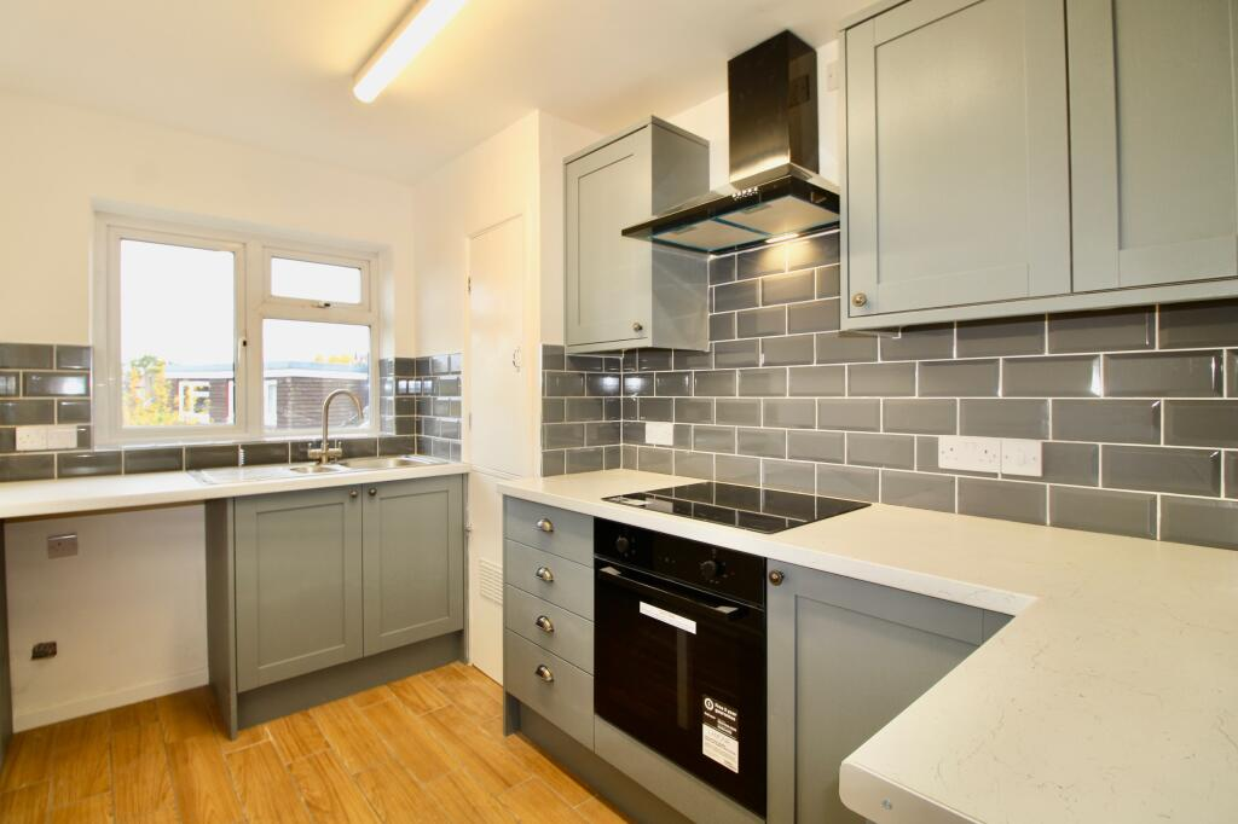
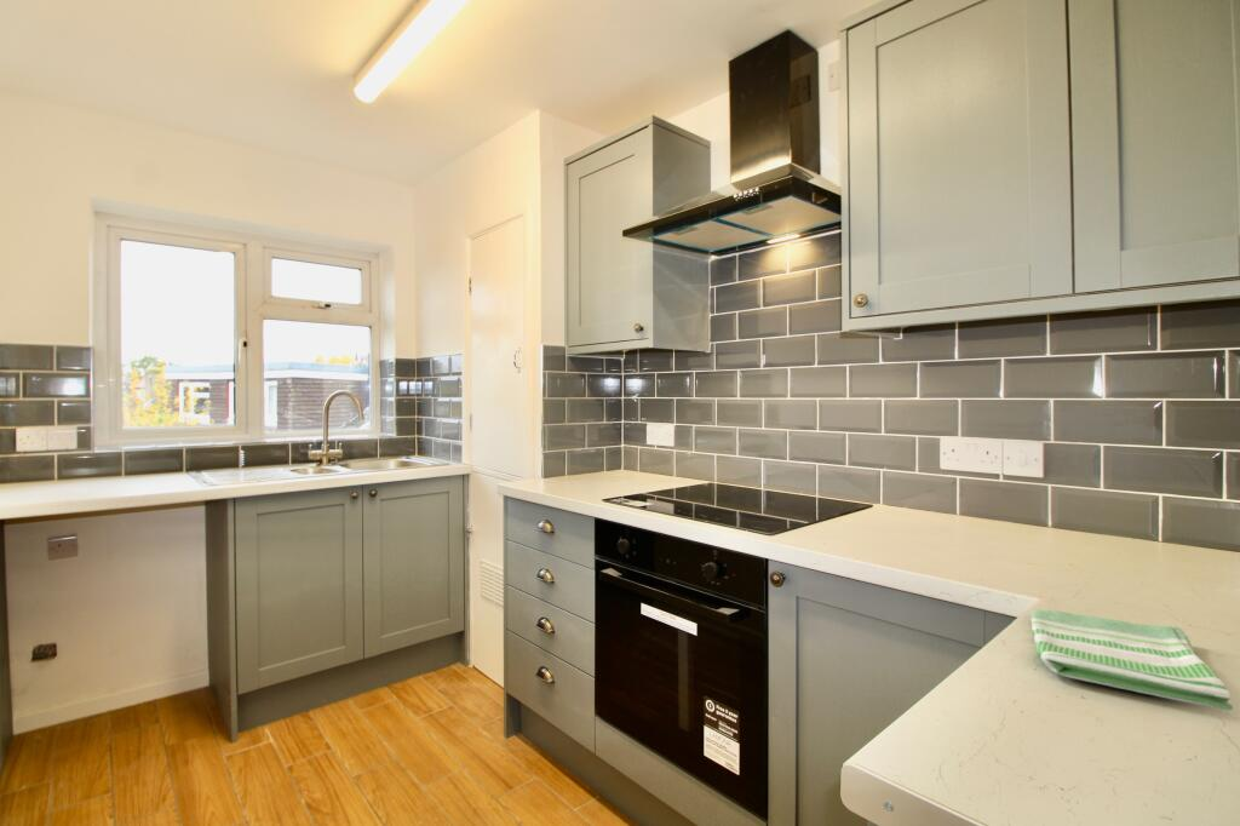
+ dish towel (1115, 648)
